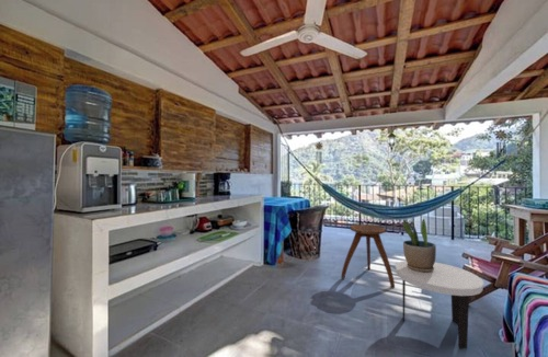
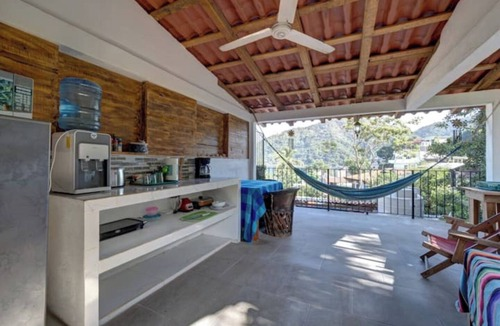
- potted plant (419, 242)
- stool (369, 251)
- side table (435, 291)
